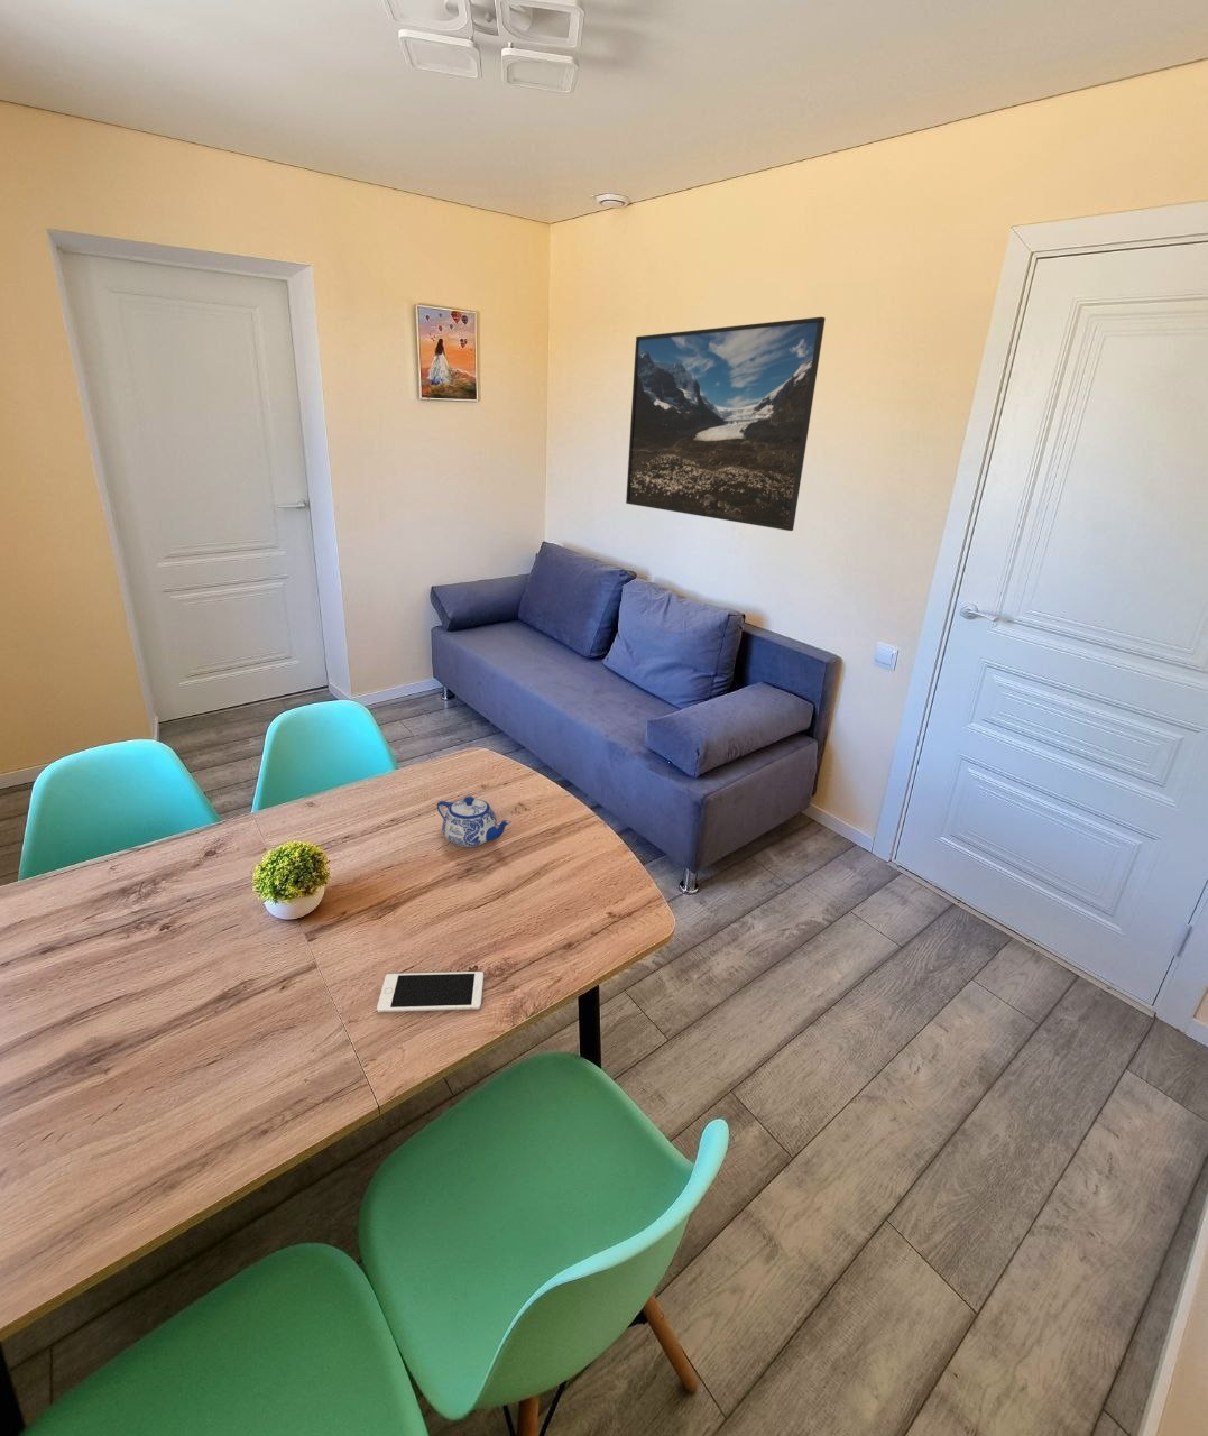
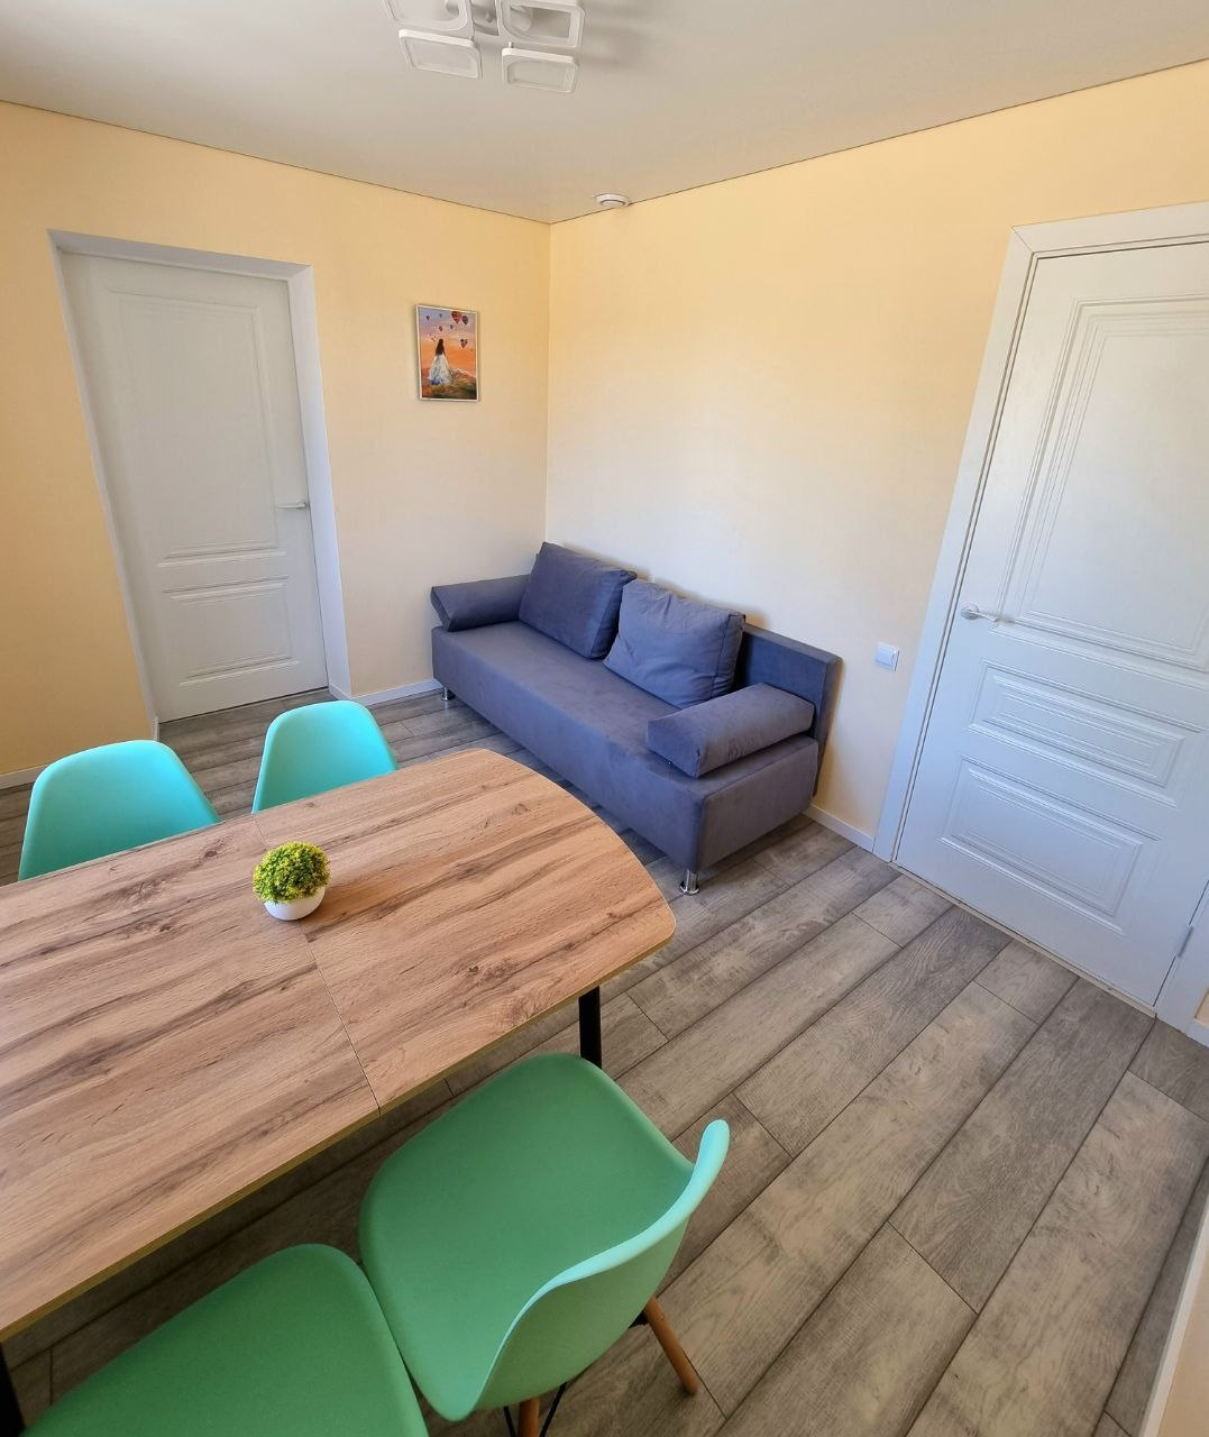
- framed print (708, 426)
- cell phone (431, 990)
- teapot (473, 819)
